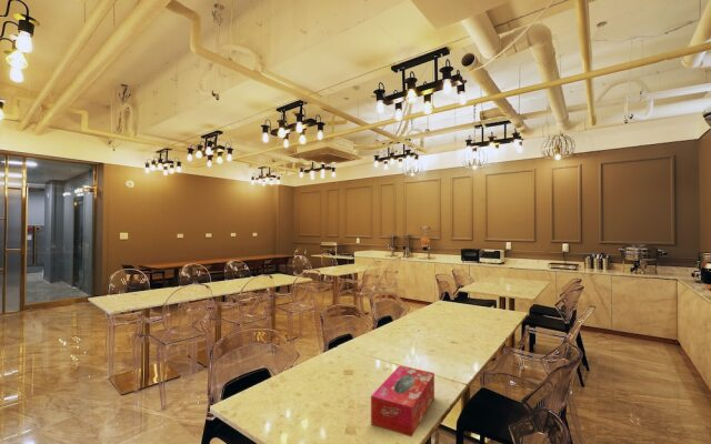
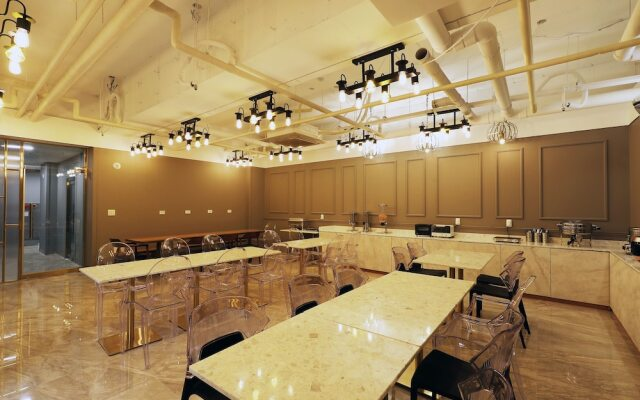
- tissue box (404, 396)
